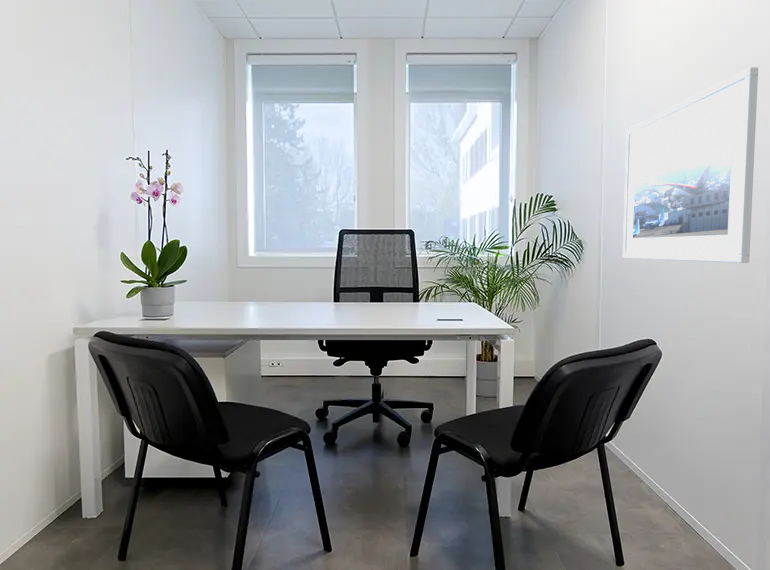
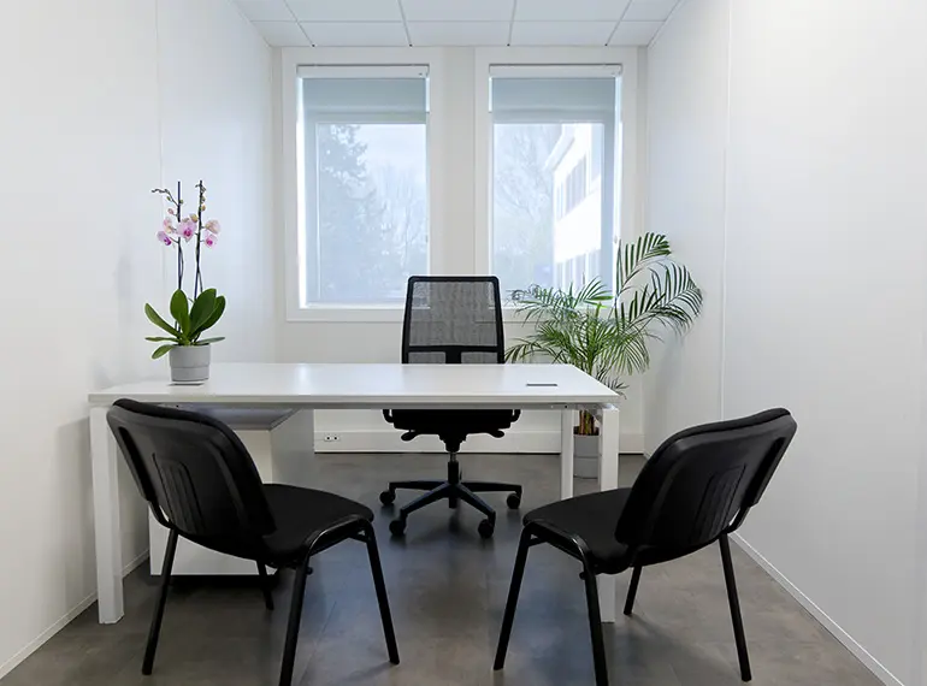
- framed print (675, 183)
